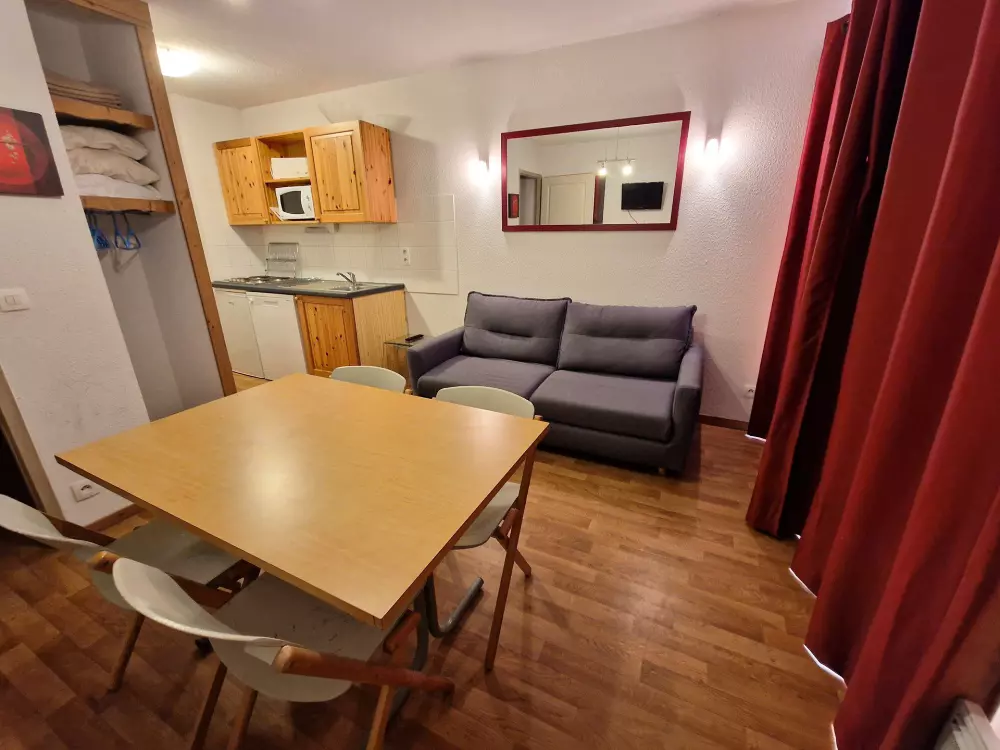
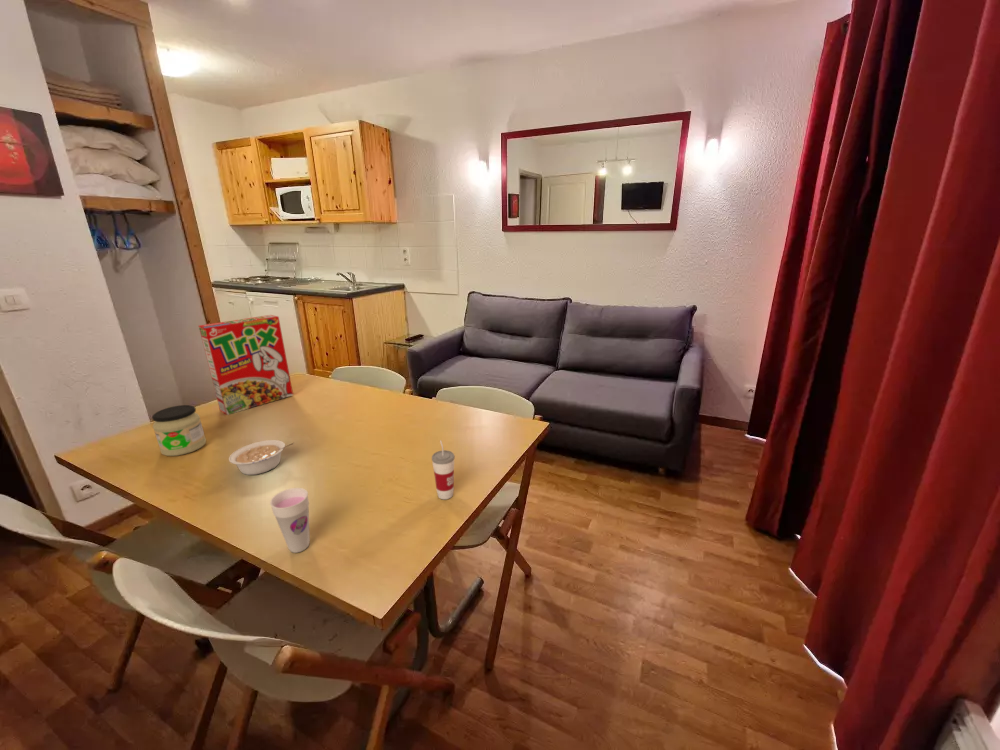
+ legume (261, 456)
+ cup (443, 468)
+ cup (294, 522)
+ cereal box (249, 363)
+ jar (179, 429)
